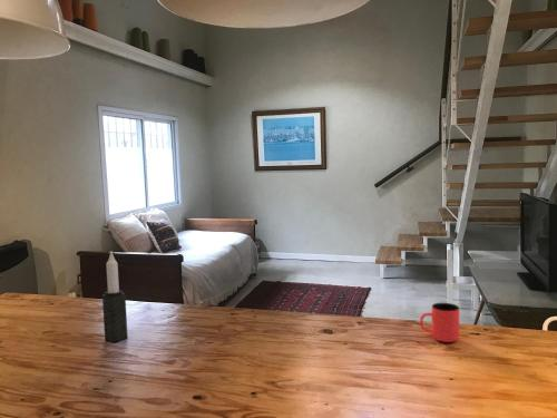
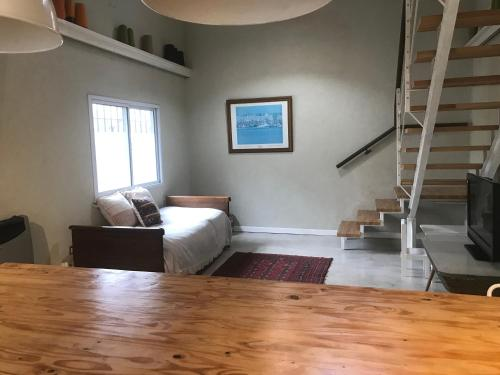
- cup (439, 322)
- candle (114, 294)
